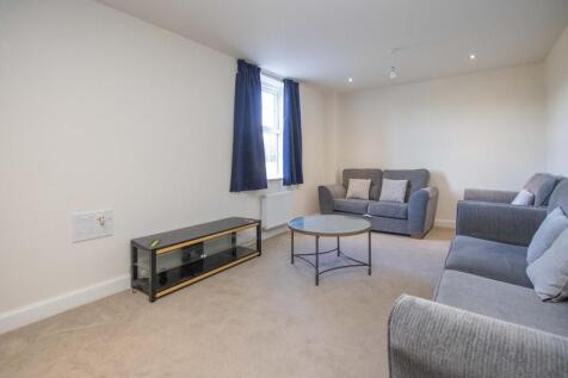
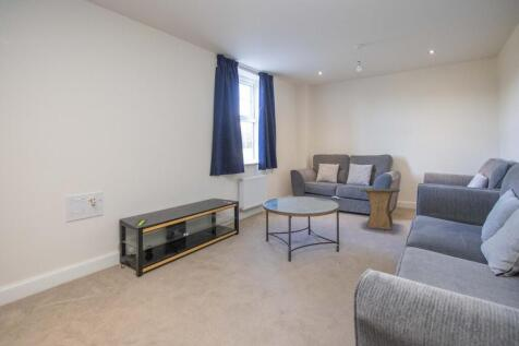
+ stool (379, 207)
